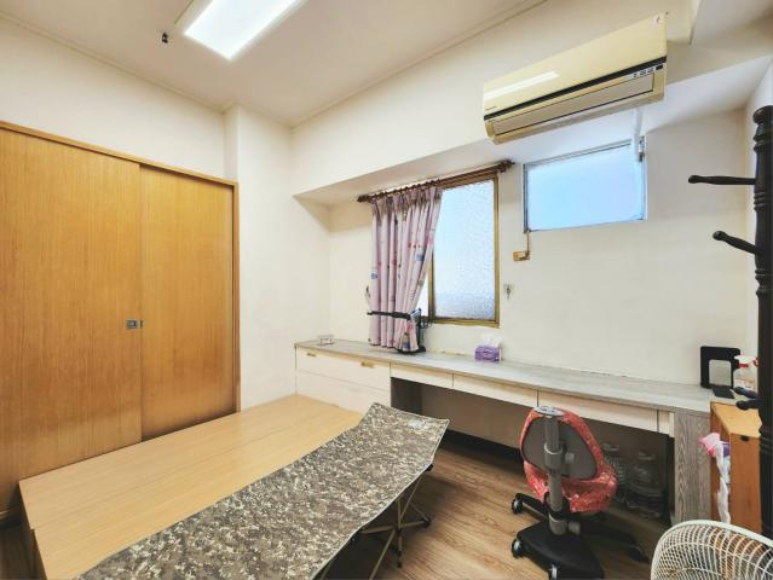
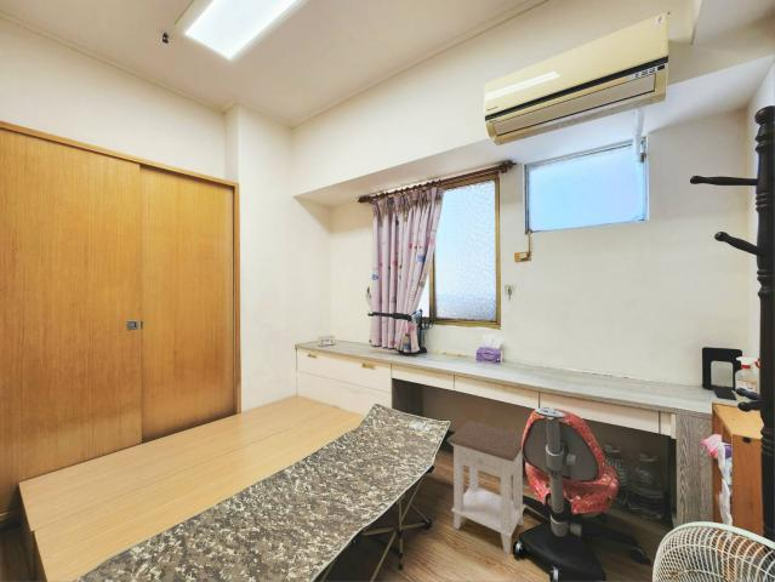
+ nightstand (491, 474)
